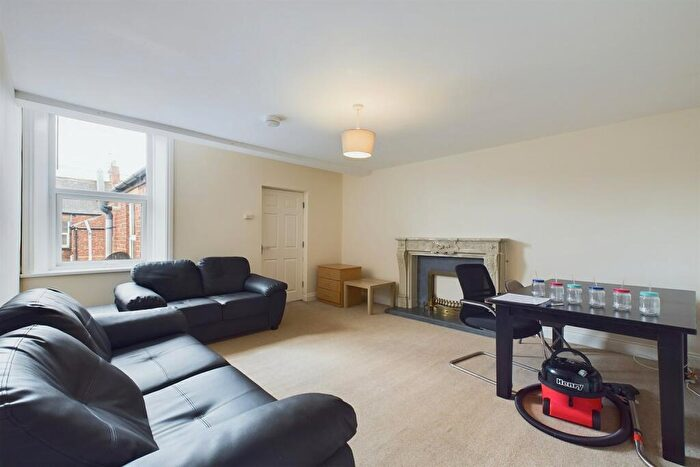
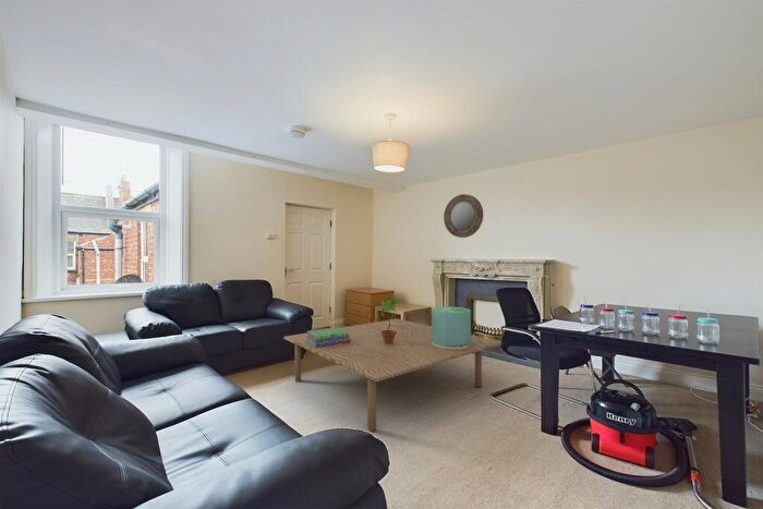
+ potted plant (388, 318)
+ coffee table (389, 361)
+ stack of books (327, 336)
+ decorative container (450, 326)
+ home mirror (462, 216)
